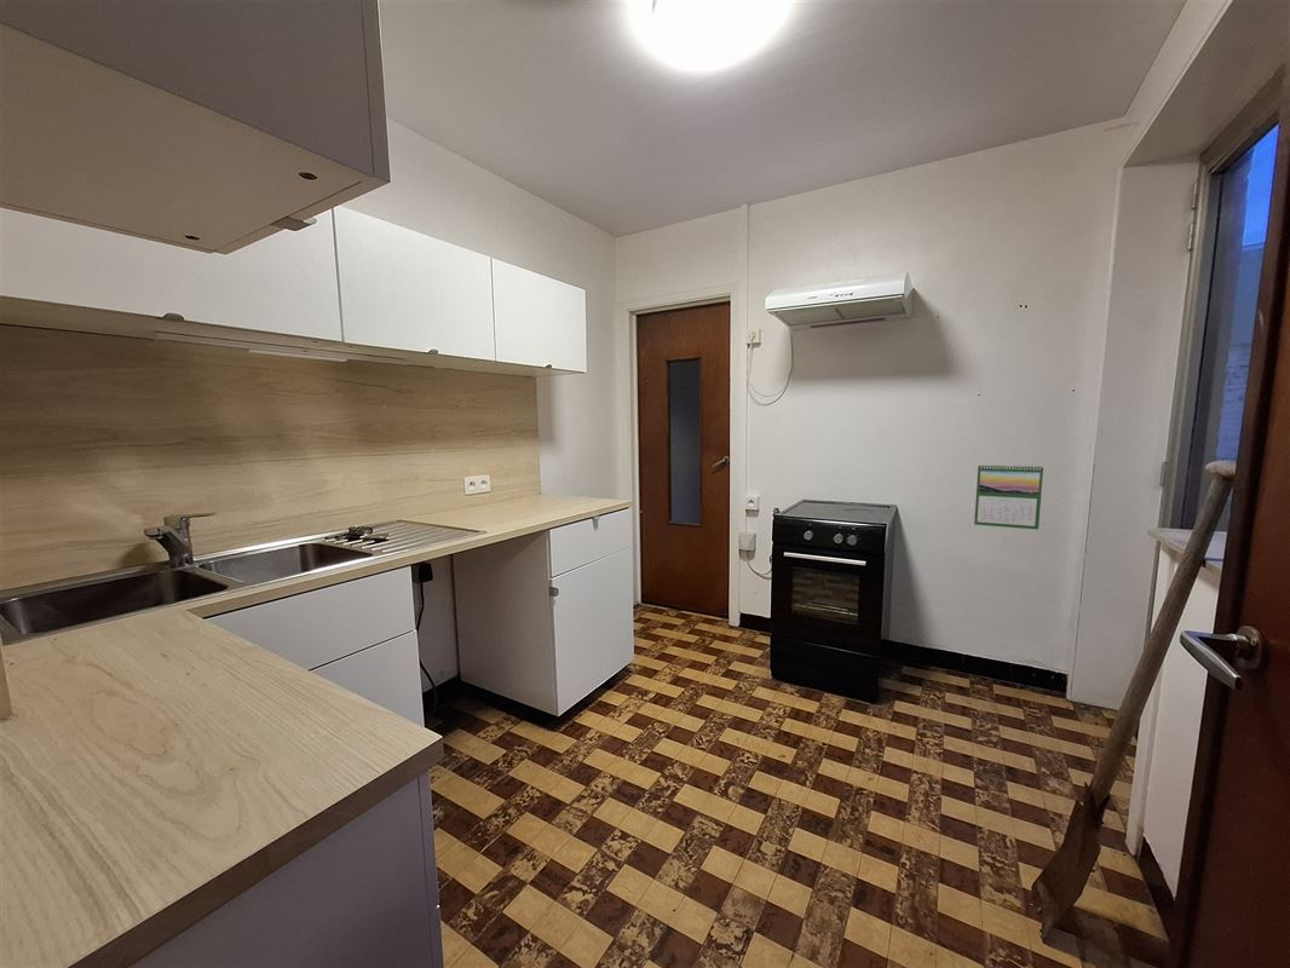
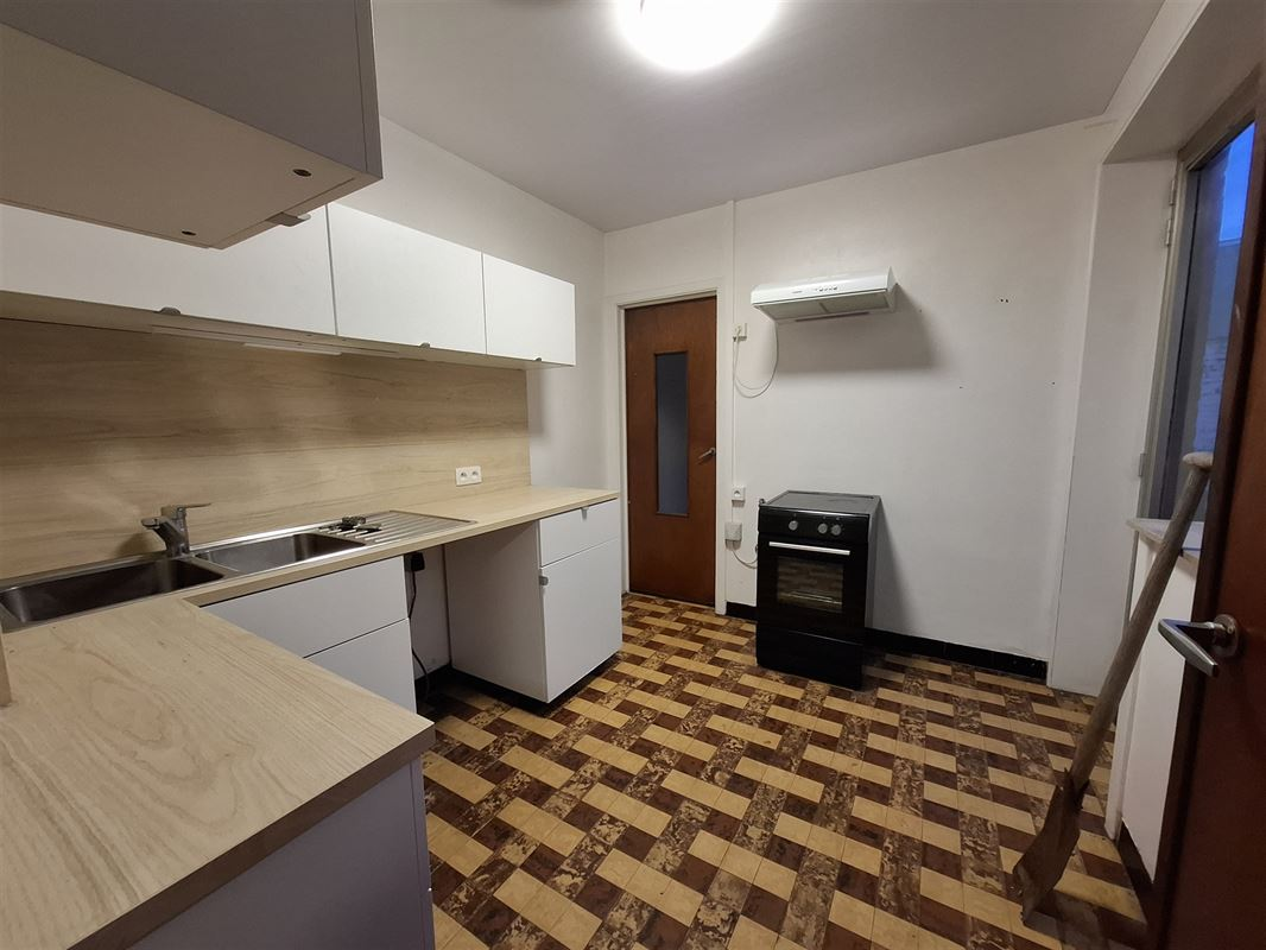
- calendar (1007, 495)
